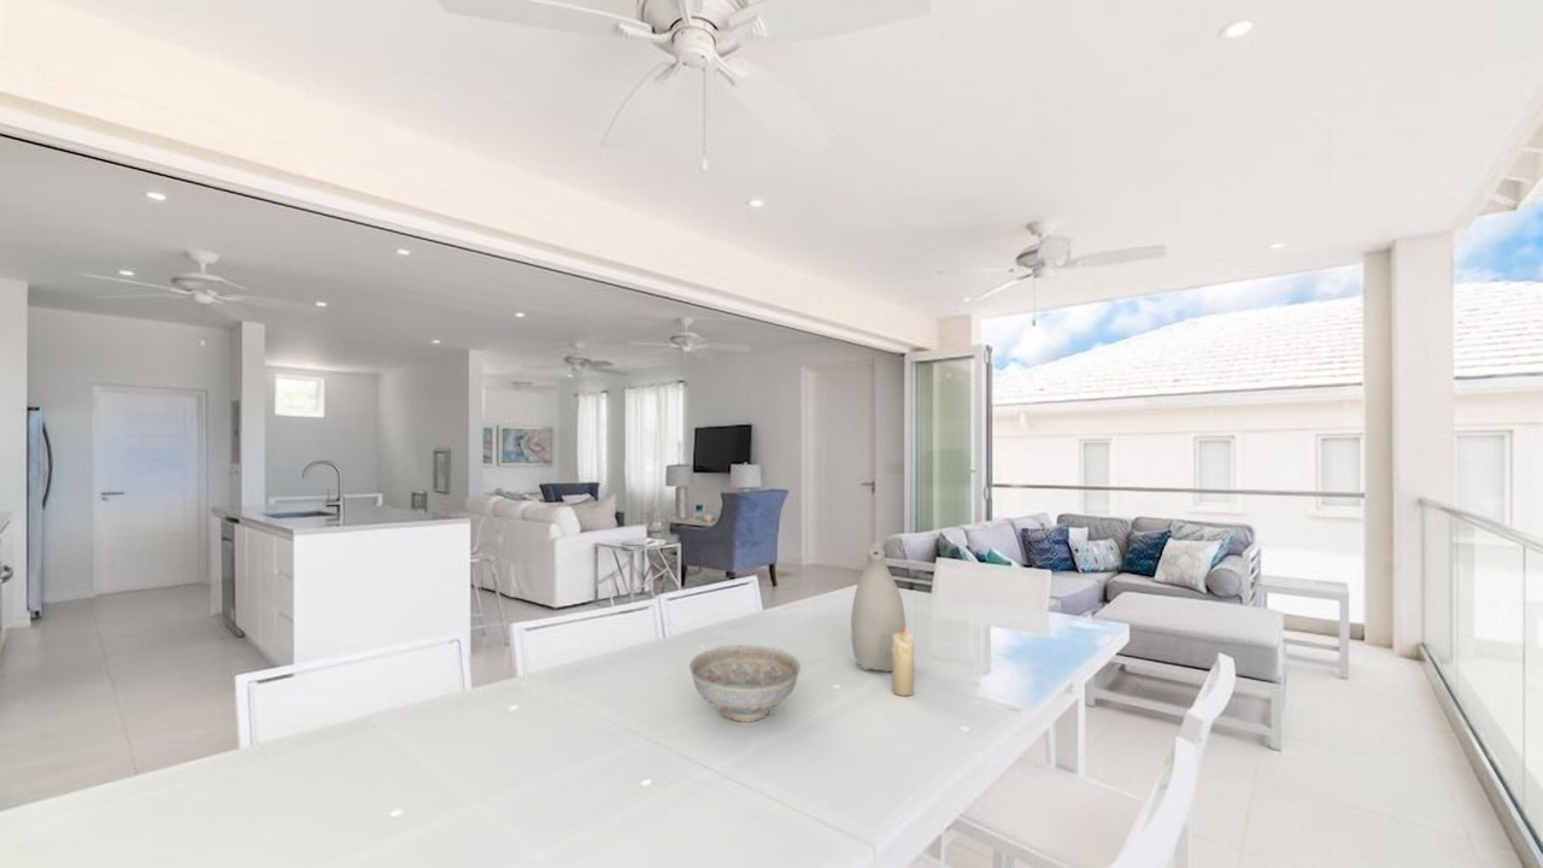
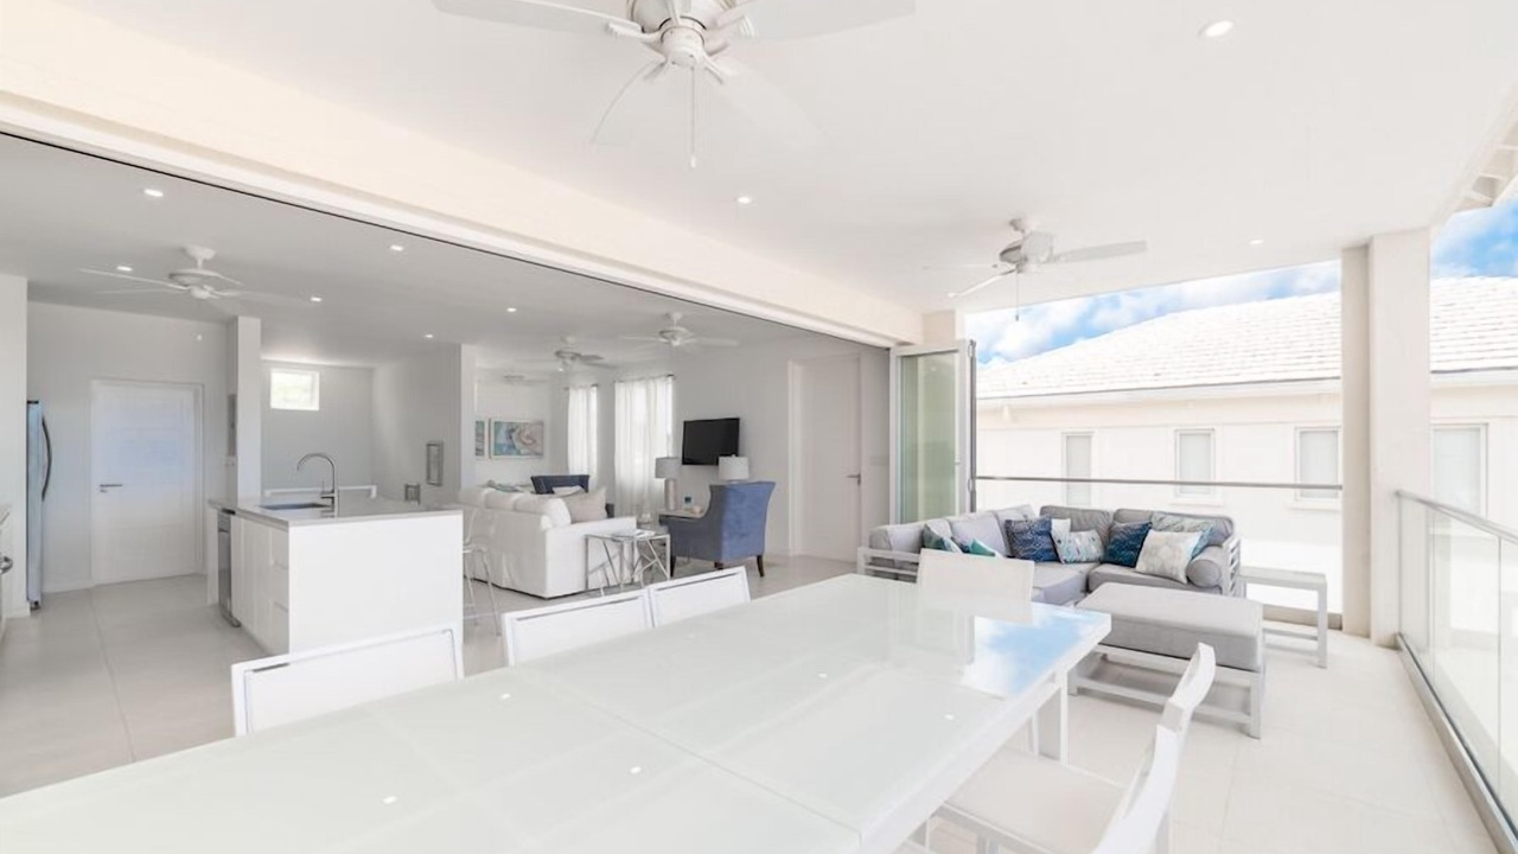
- vase (878, 604)
- candle (903, 657)
- decorative bowl (745, 687)
